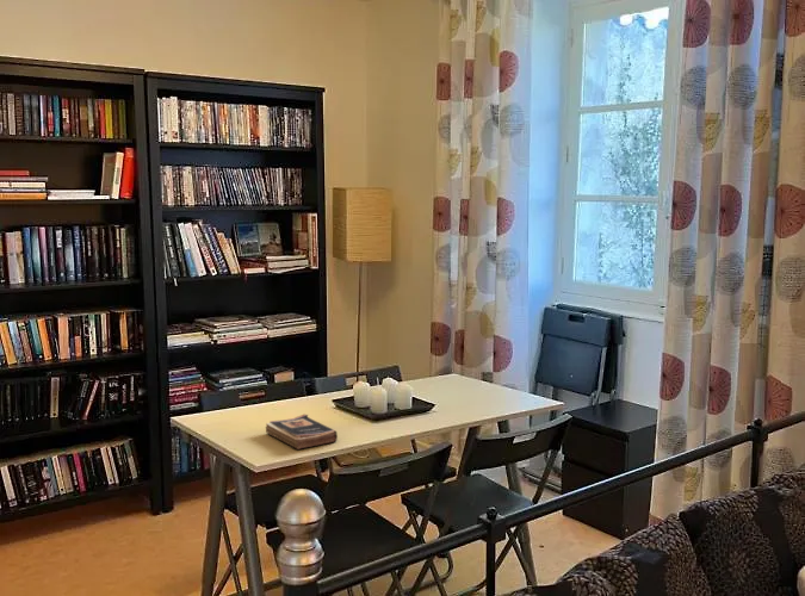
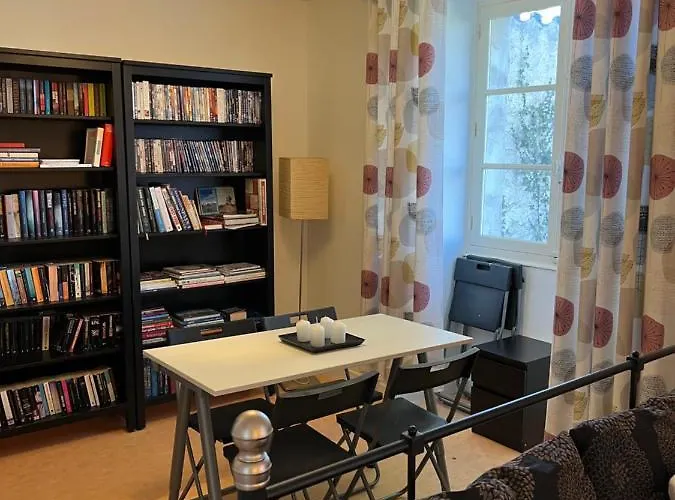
- book (301, 430)
